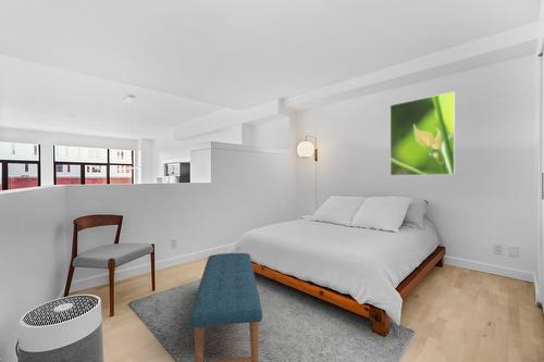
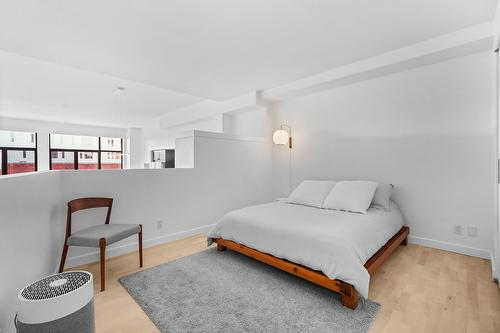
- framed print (419, 137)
- bench (228, 299)
